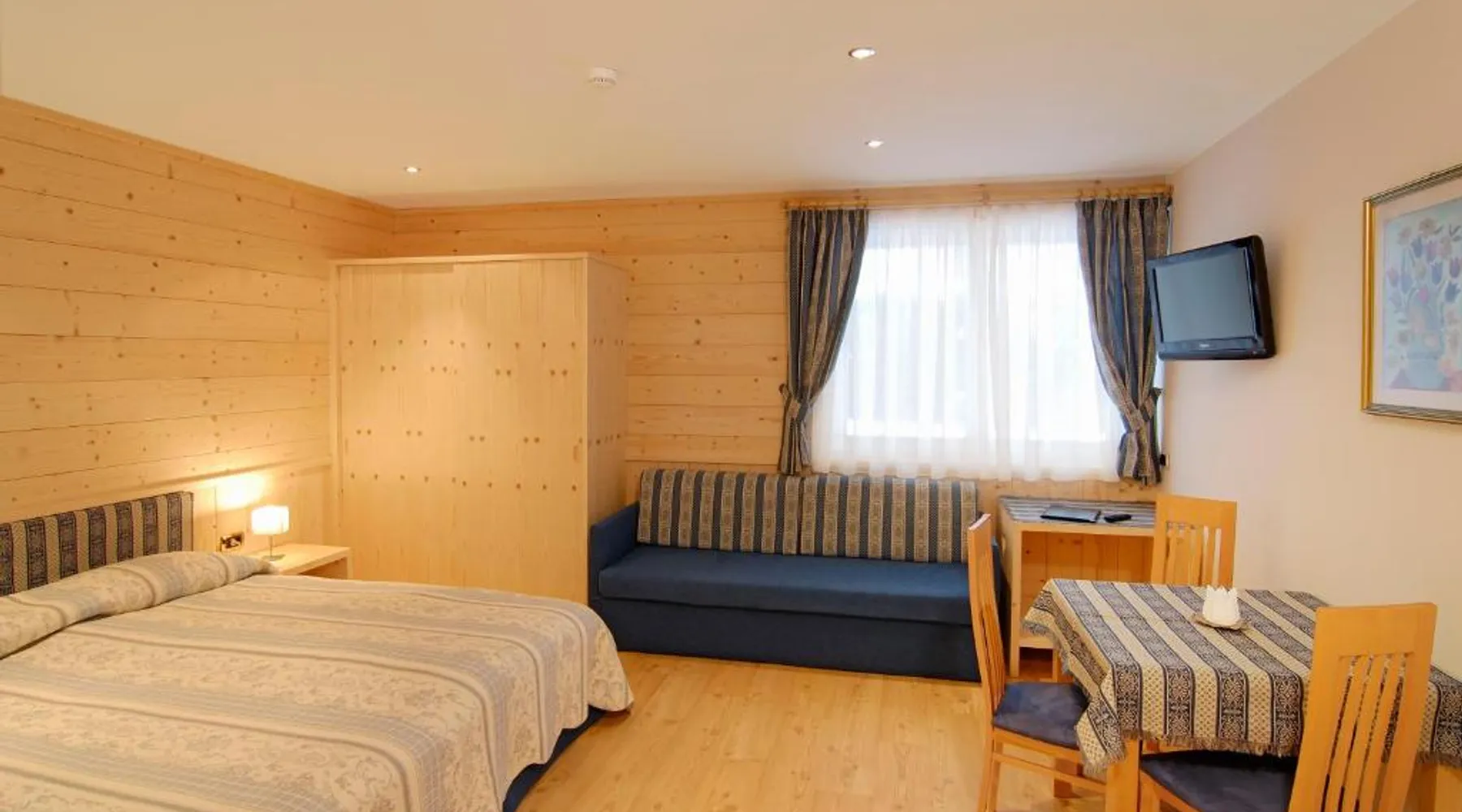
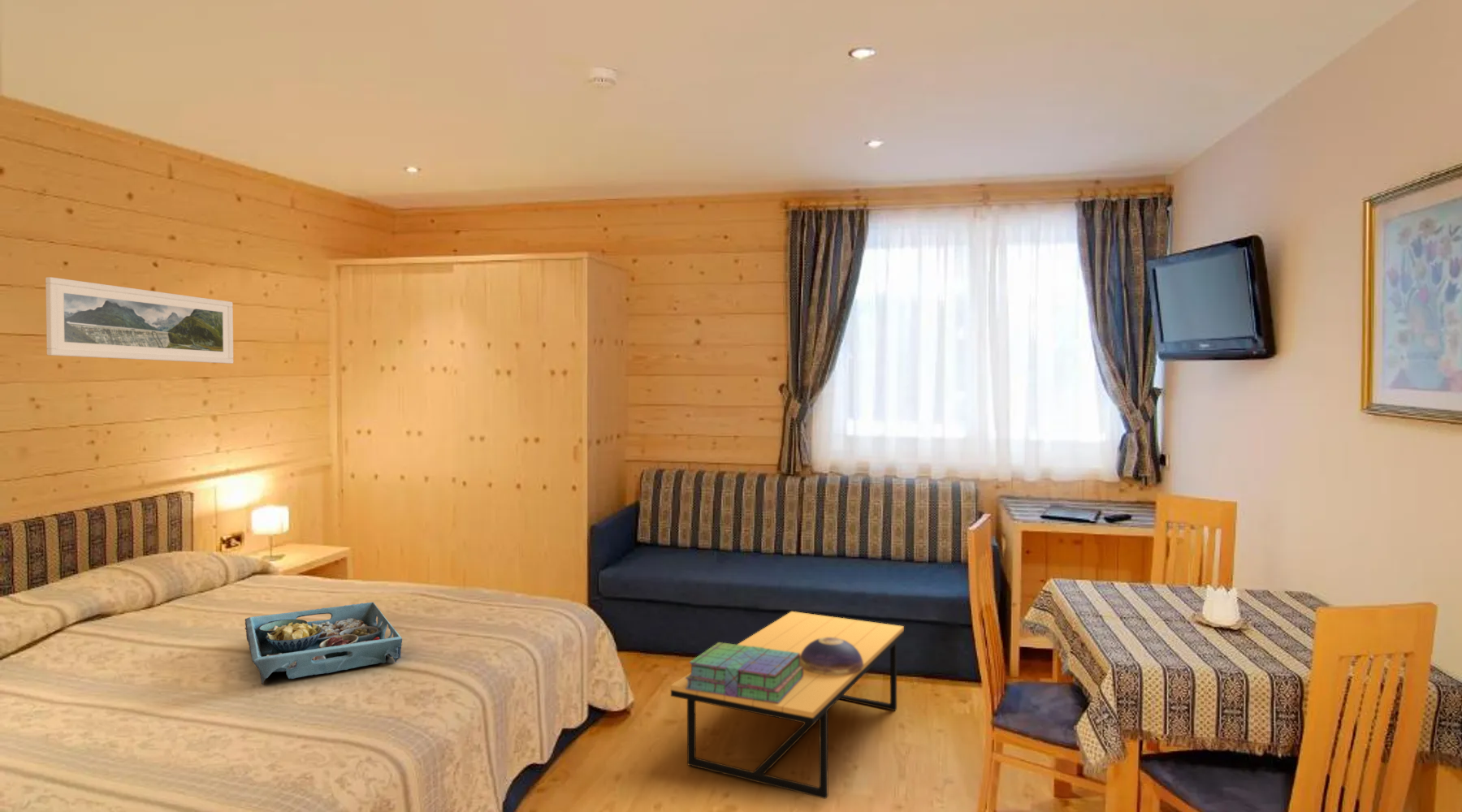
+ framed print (150, 325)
+ stack of books (745, 669)
+ serving tray (320, 637)
+ coffee table (800, 693)
+ decorative bowl (831, 651)
